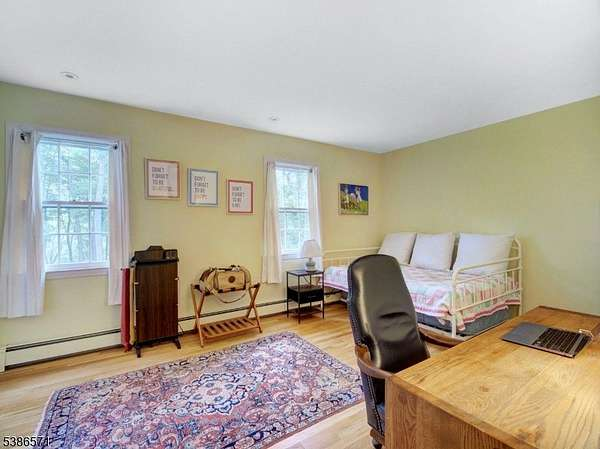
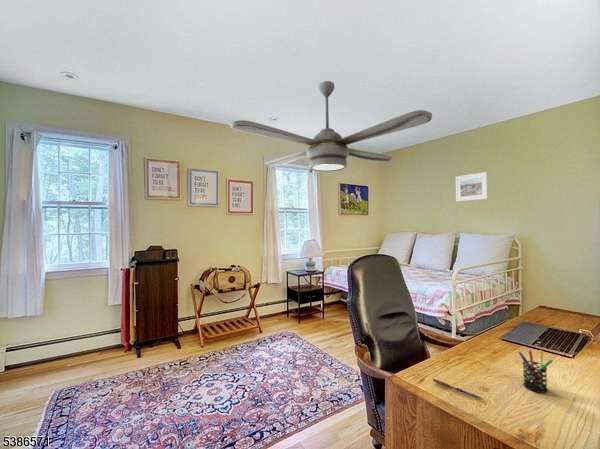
+ pen (456, 388)
+ ceiling fan (327, 126)
+ pen holder (536, 369)
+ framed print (471, 187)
